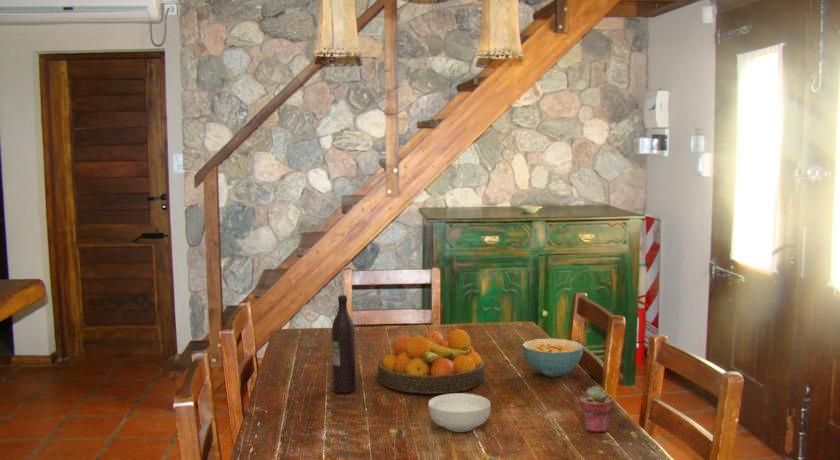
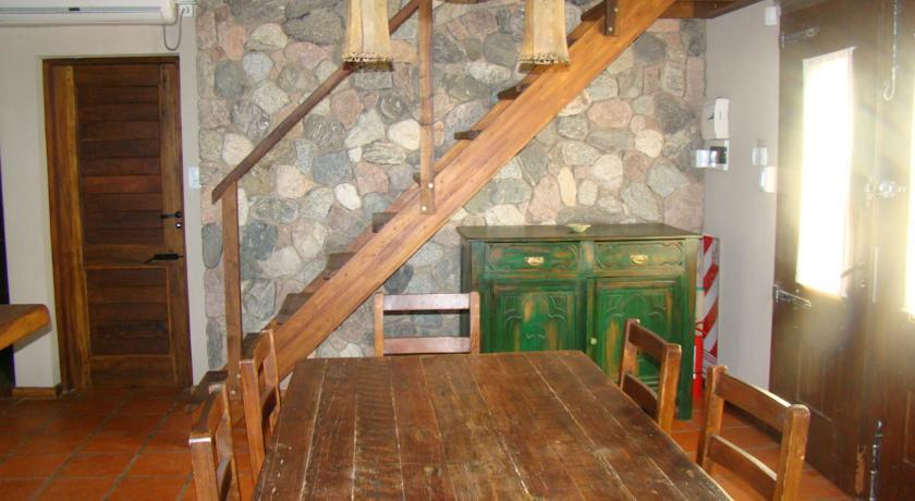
- cereal bowl (552, 359)
- fruit bowl (431, 355)
- wine bottle (343, 343)
- potted succulent (596, 407)
- cereal bowl (459, 414)
